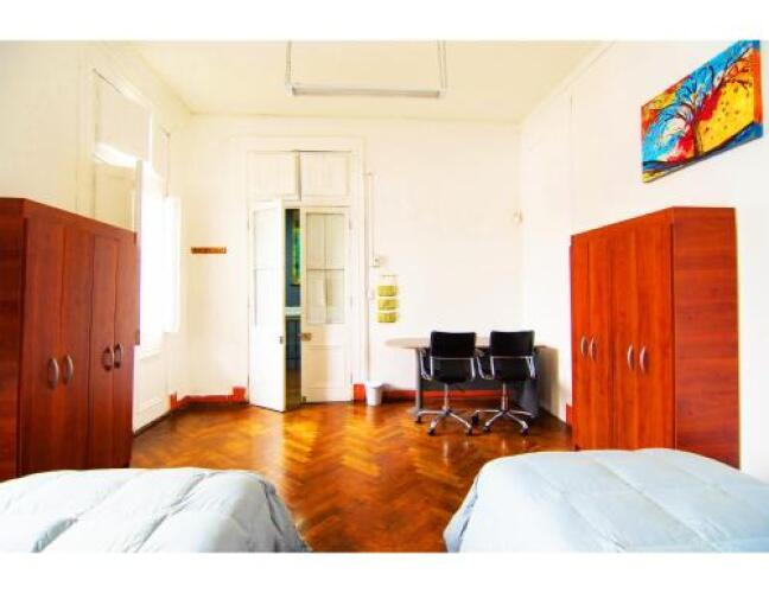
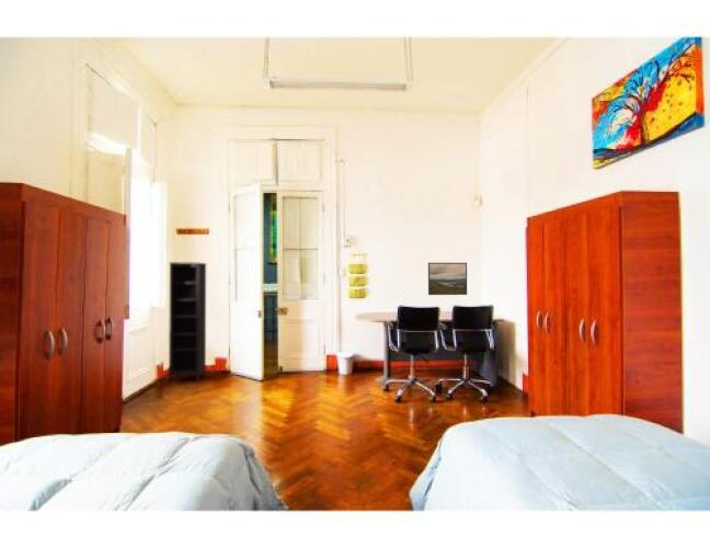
+ bookcase (187, 320)
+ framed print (447, 278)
